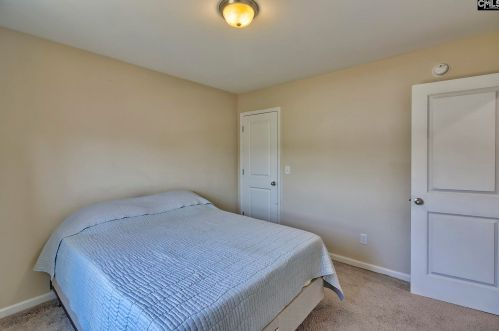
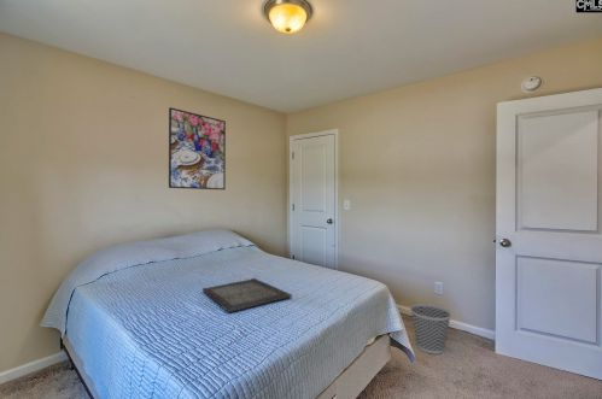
+ serving tray (245, 292)
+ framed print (199, 152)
+ wastebasket (429, 328)
